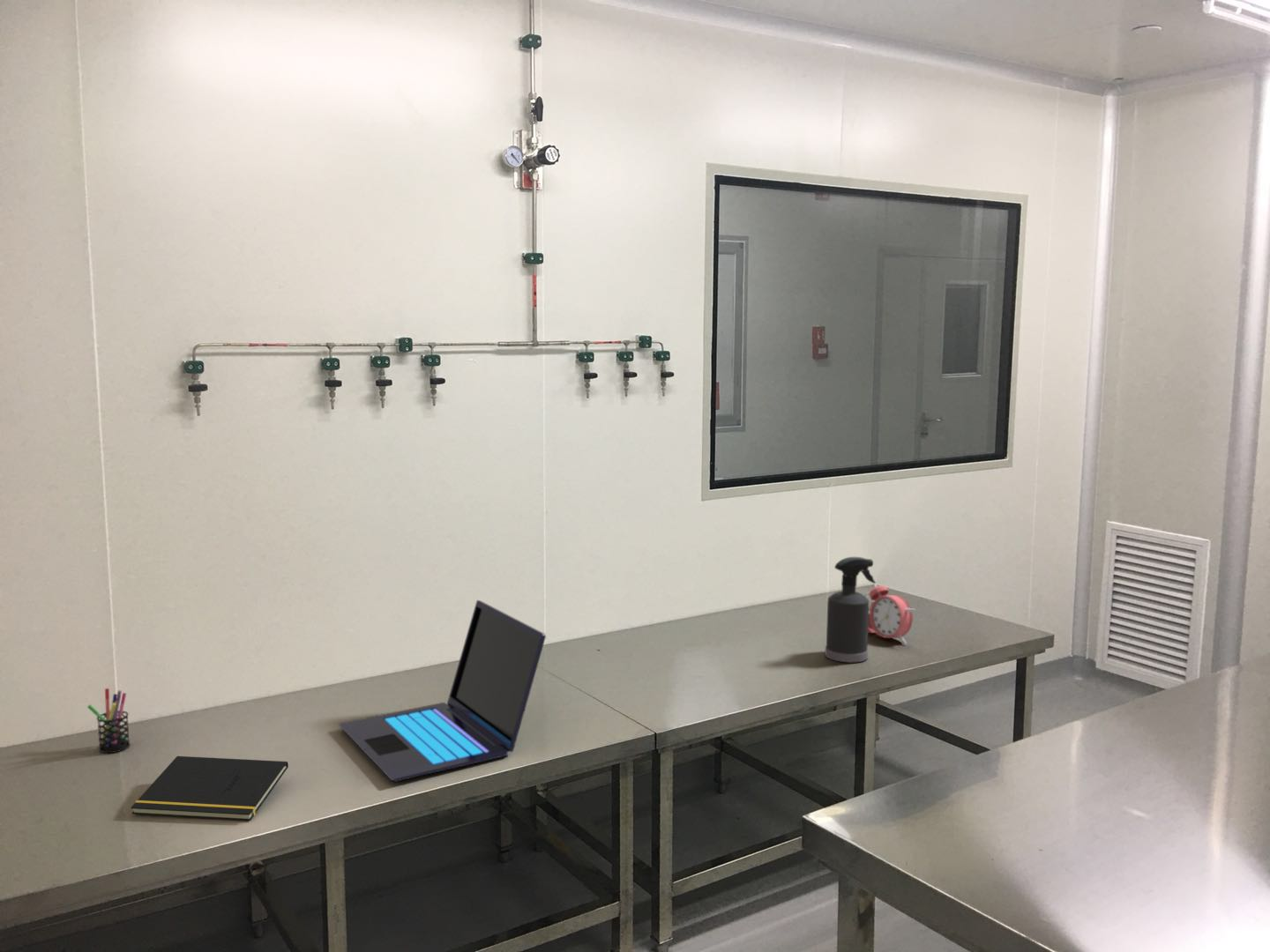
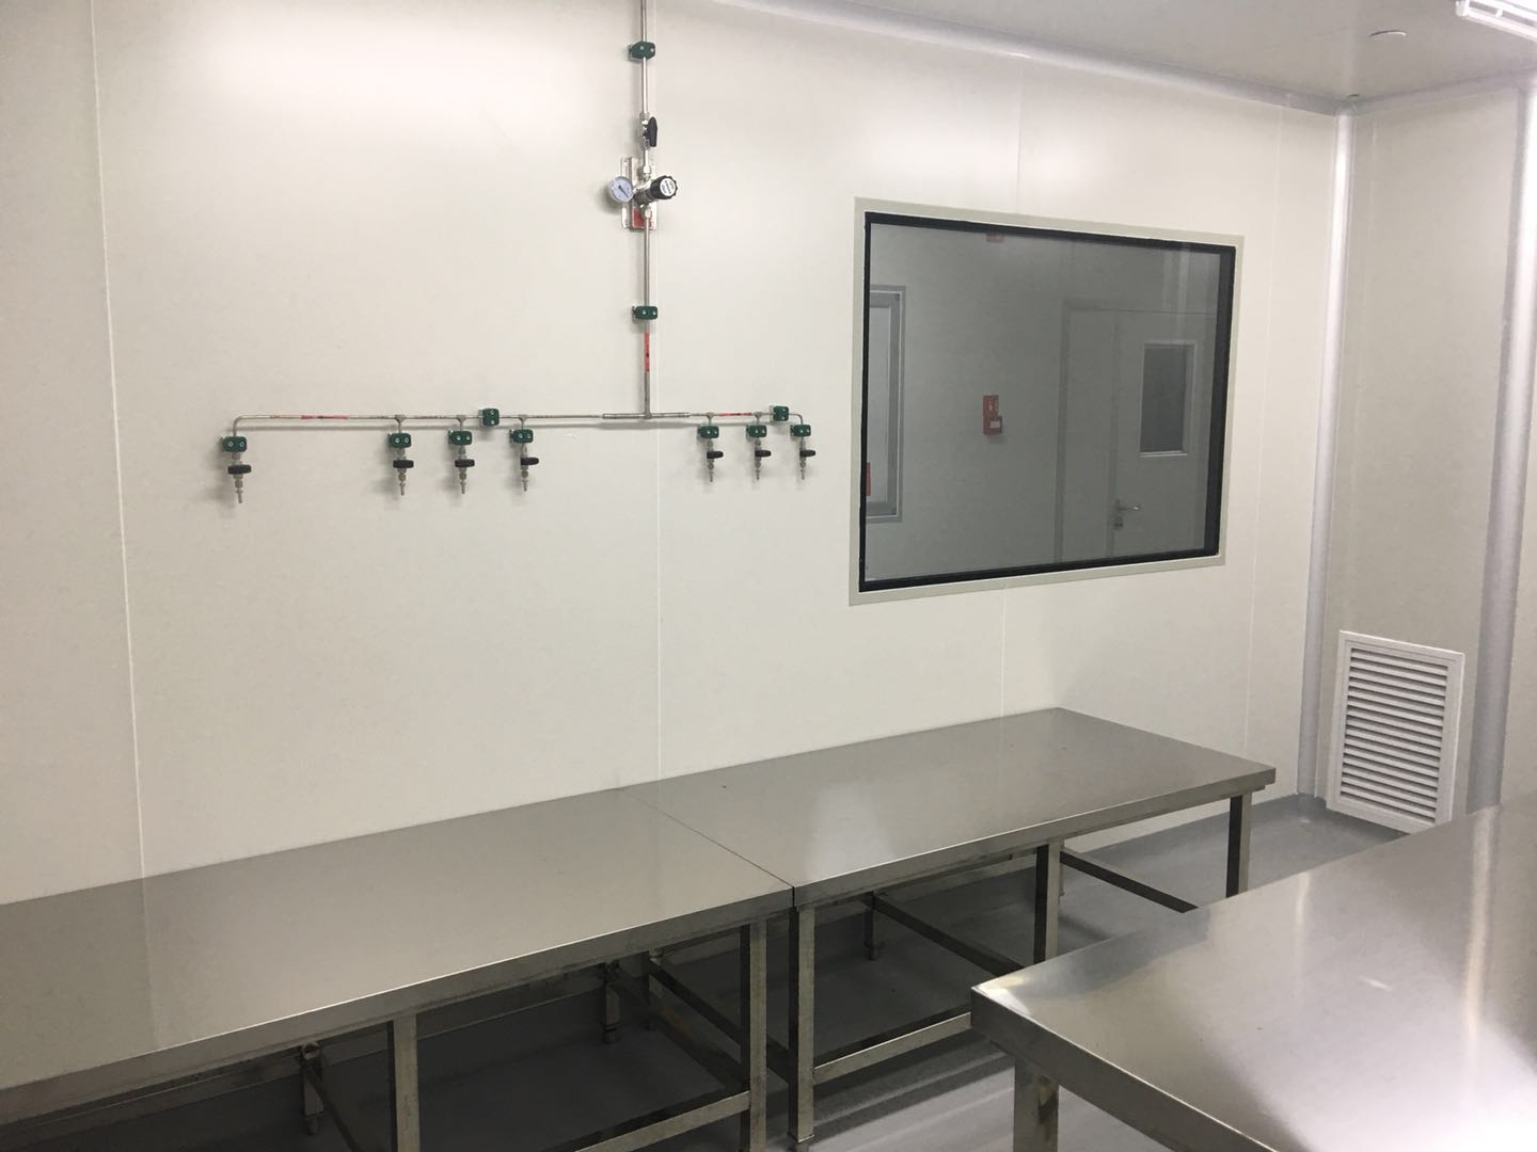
- pen holder (108, 720)
- spray bottle (848, 606)
- laptop (452, 686)
- alarm clock (886, 612)
- notepad (212, 786)
